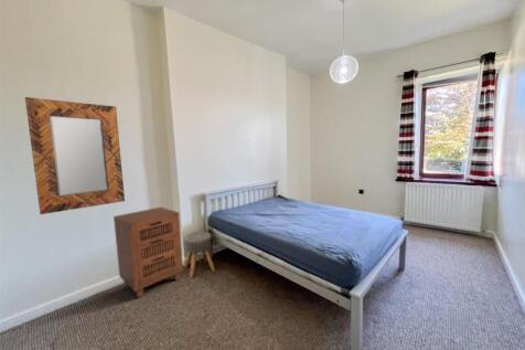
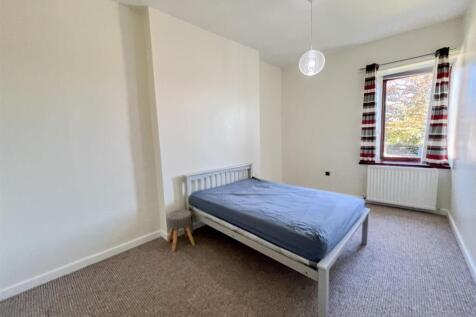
- home mirror (81, 156)
- cabinet (149, 247)
